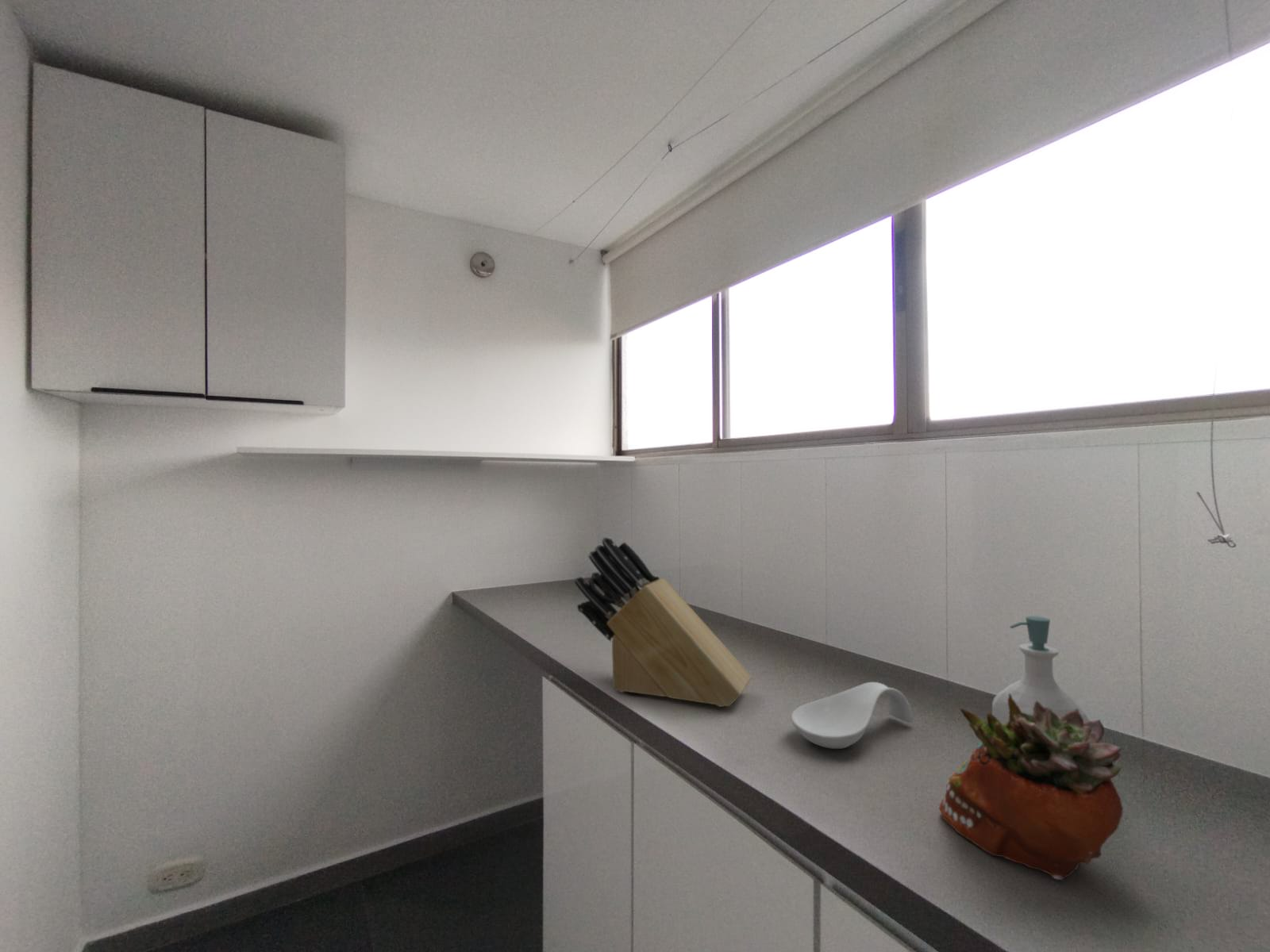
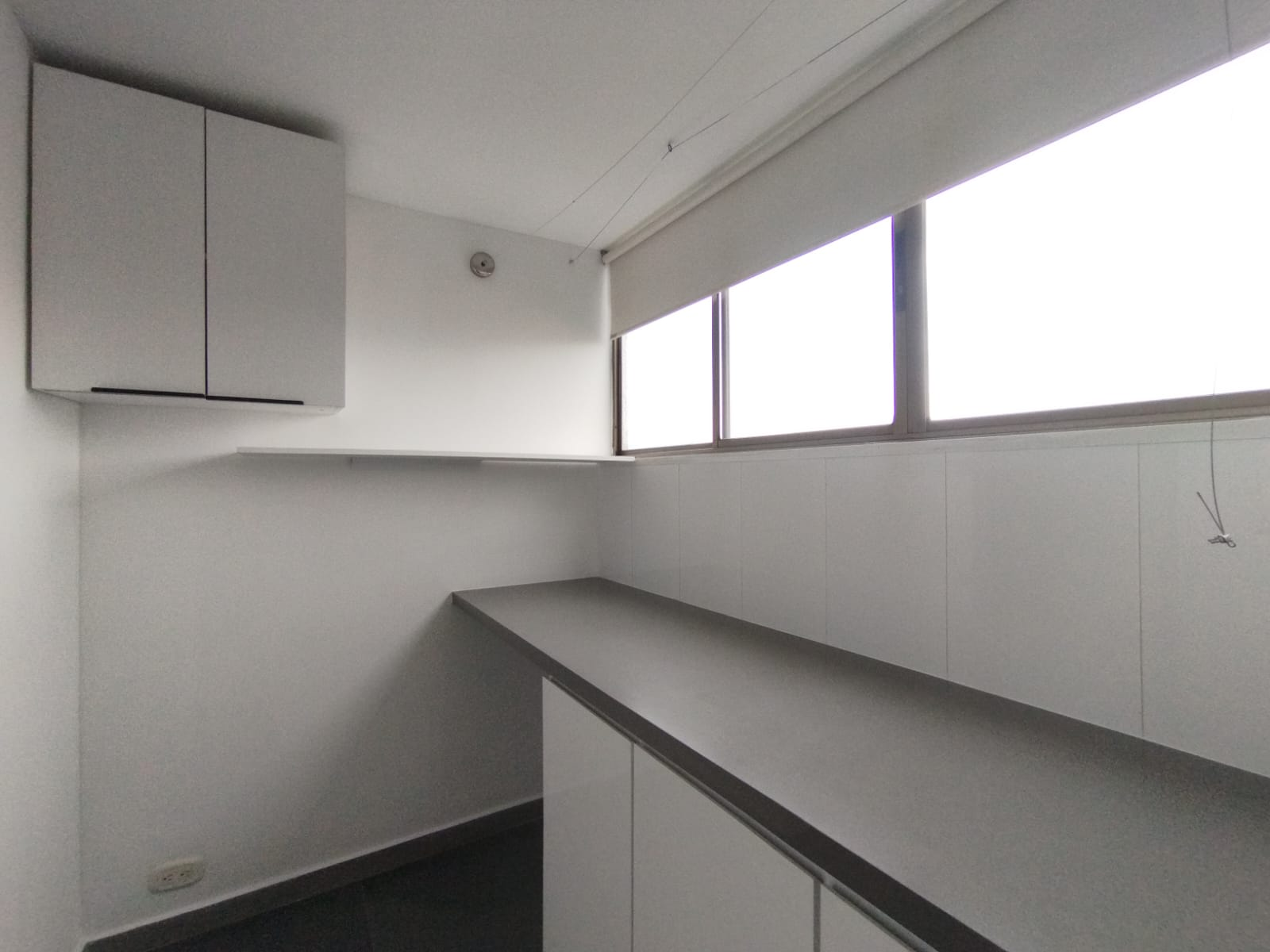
- soap bottle (1039, 696)
- spoon rest (854, 712)
- succulent planter (1020, 773)
- knife block (660, 612)
